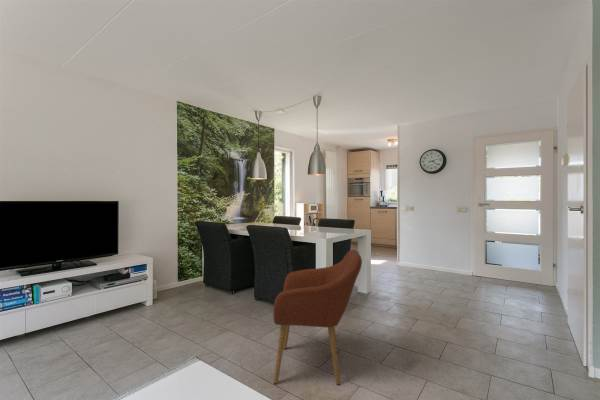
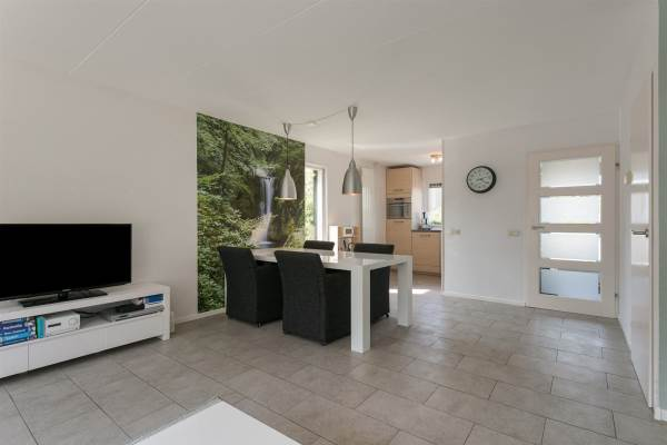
- armchair (317, 308)
